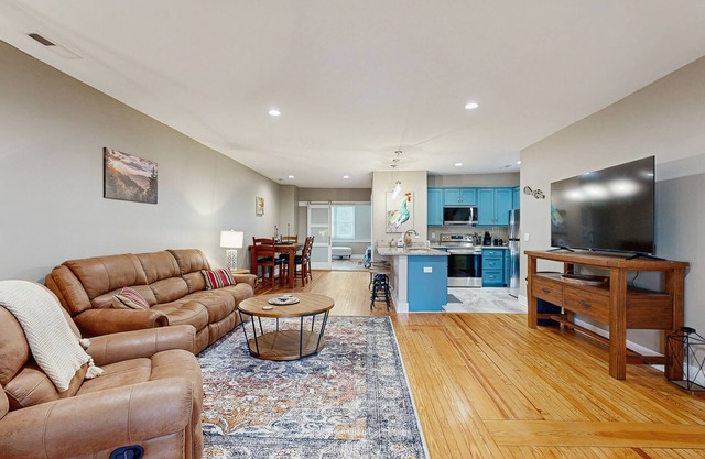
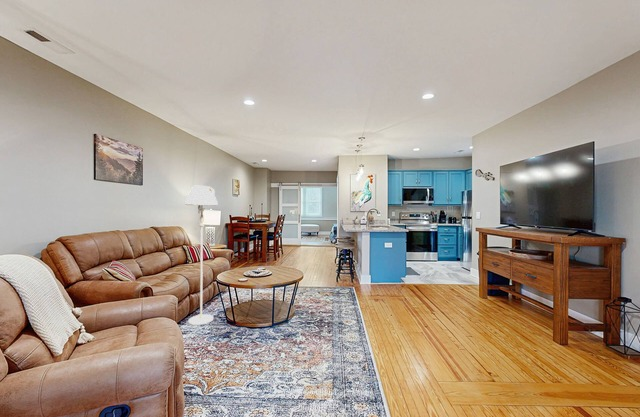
+ floor lamp (201, 253)
